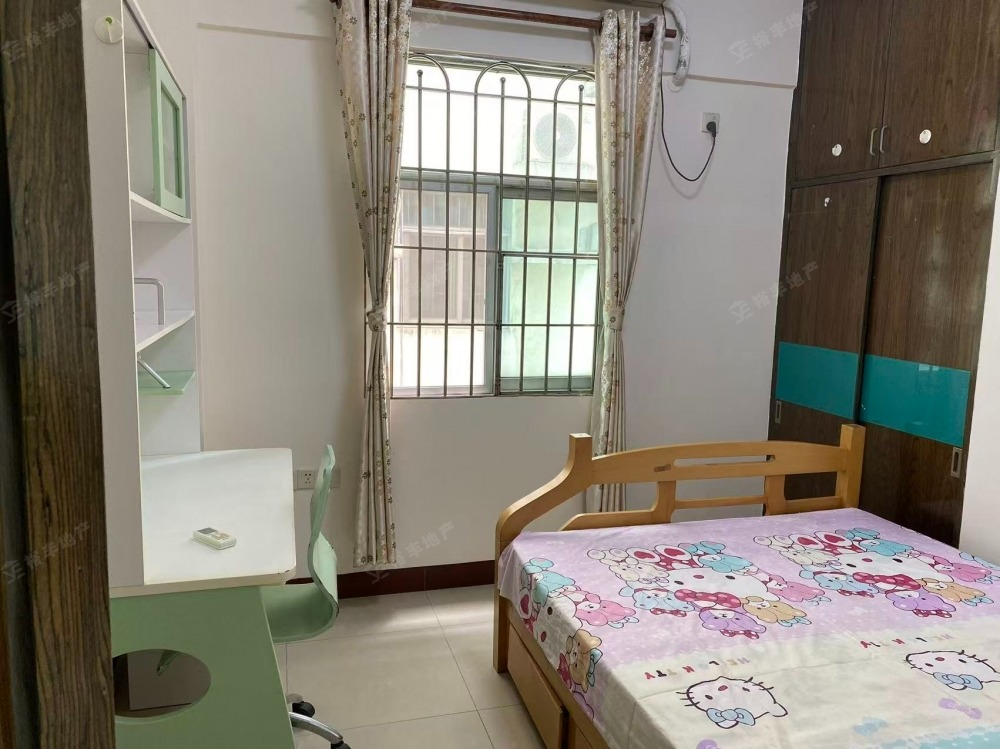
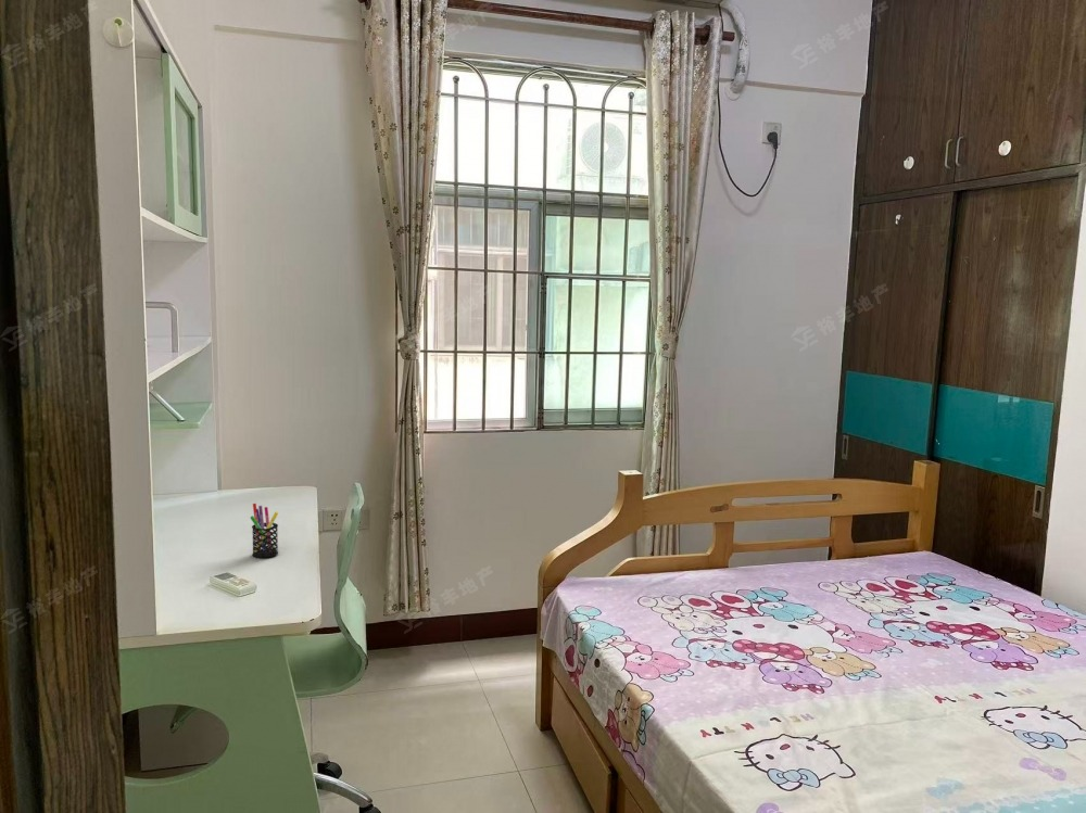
+ pen holder (262, 530)
